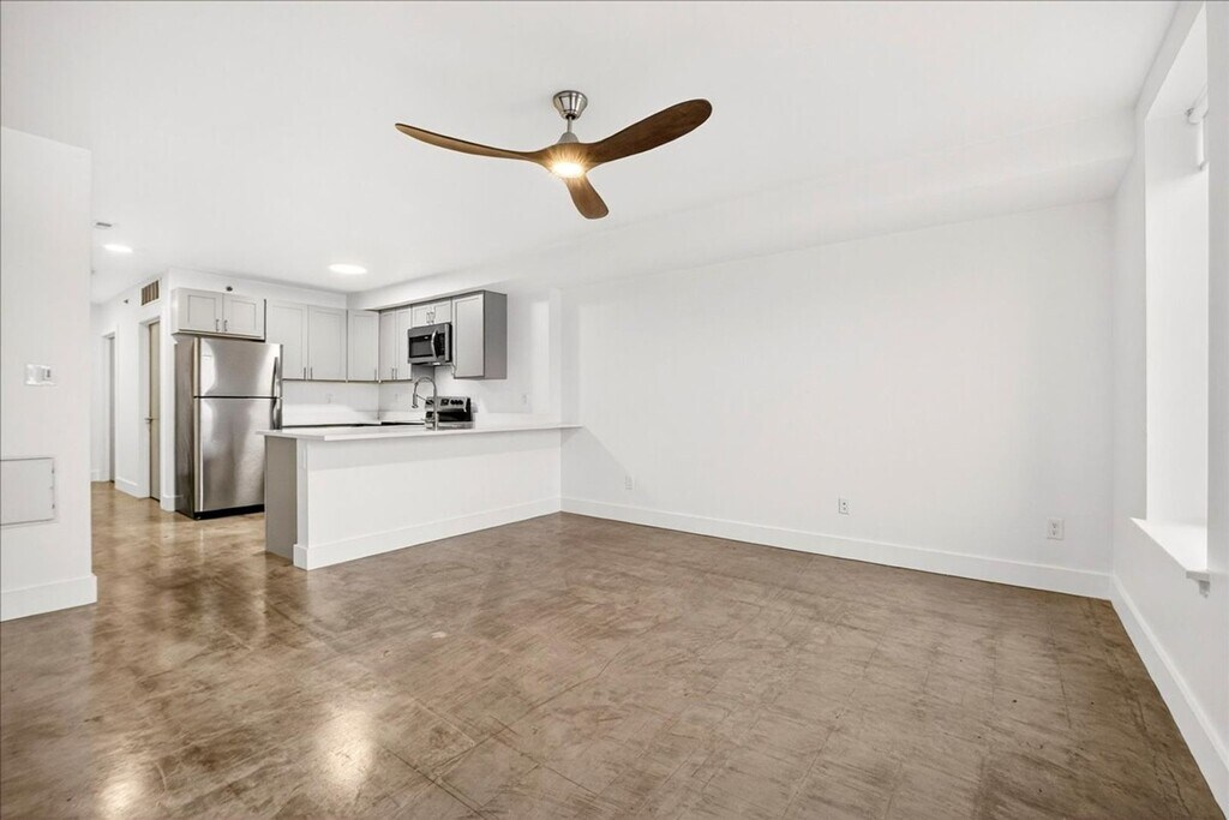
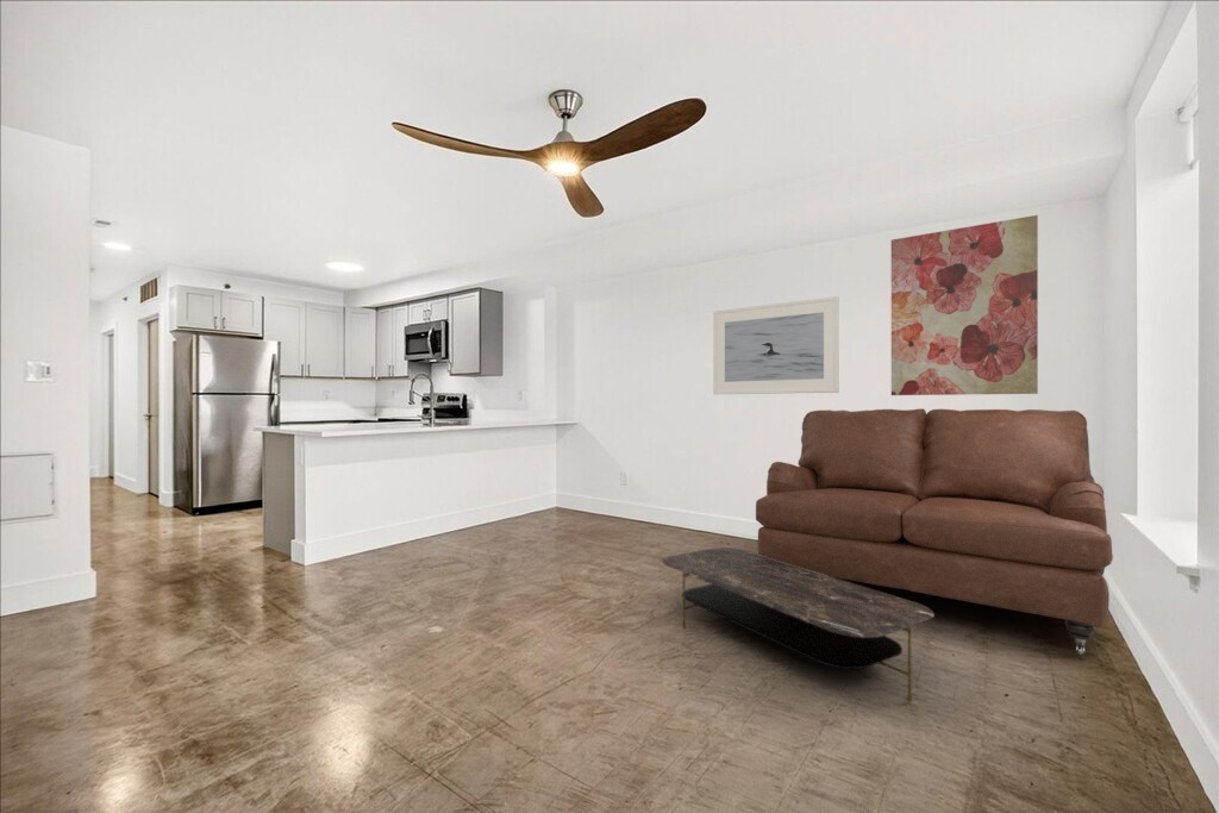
+ coffee table (779, 611)
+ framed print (771, 349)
+ sofa (921, 500)
+ wall art (959, 311)
